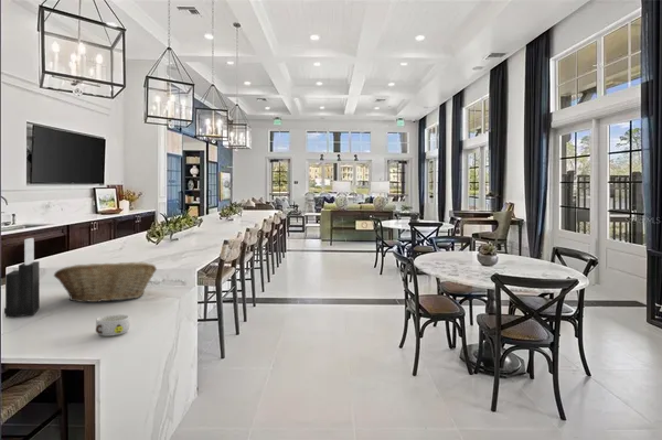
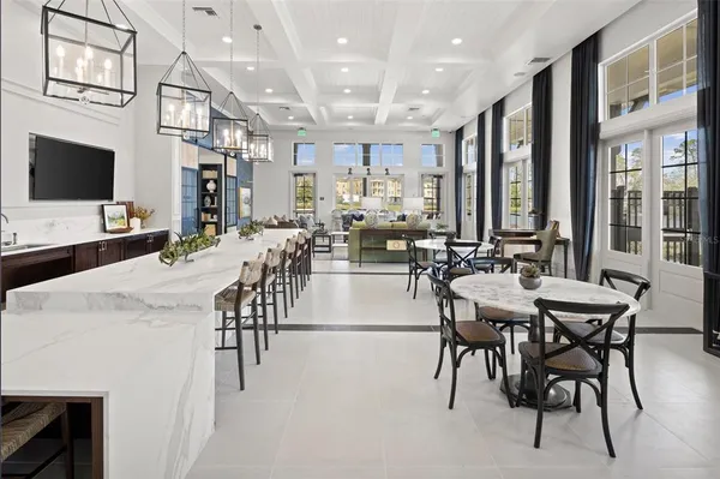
- fruit basket (107, 279)
- bowl (110, 325)
- knife block (20, 276)
